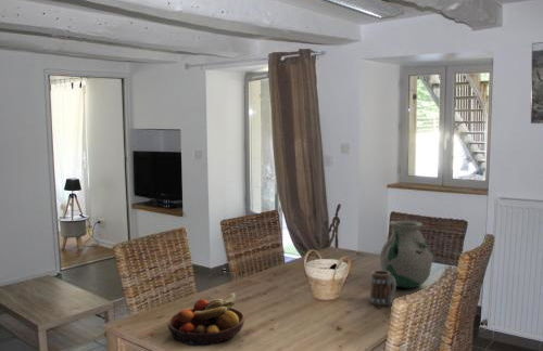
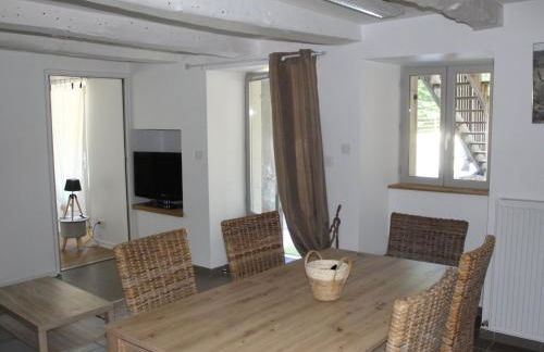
- fruit bowl (206, 315)
- vase (405, 253)
- mug (383, 288)
